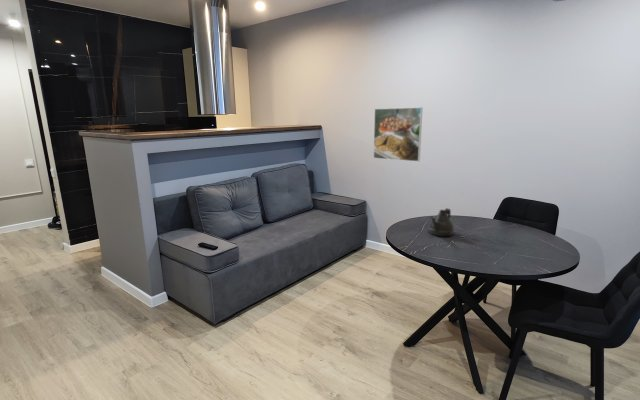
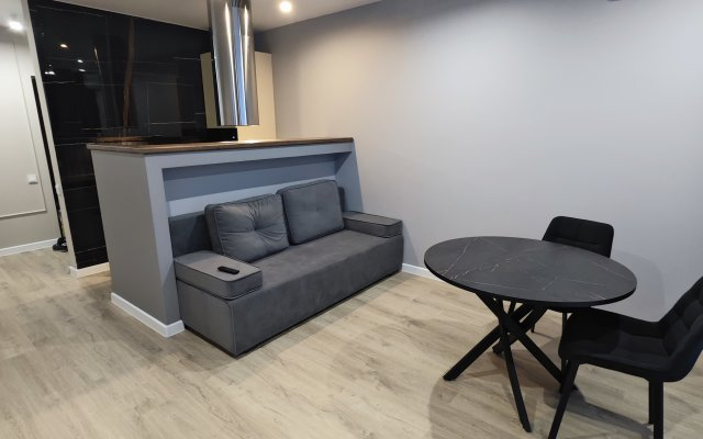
- teapot (439, 222)
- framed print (396, 134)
